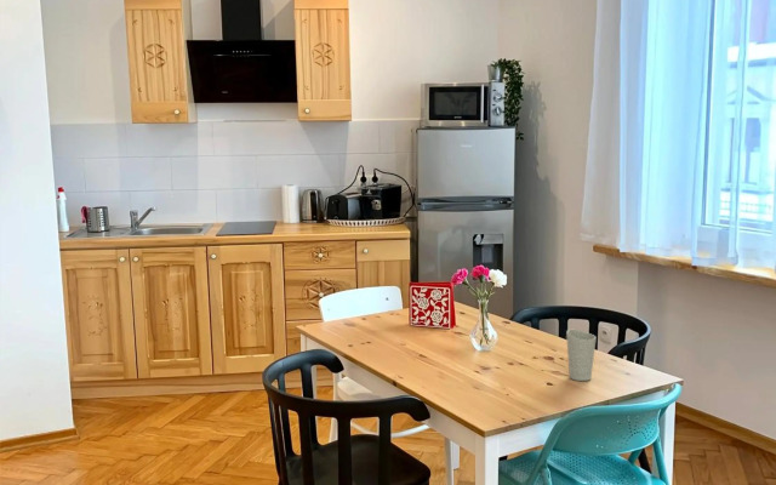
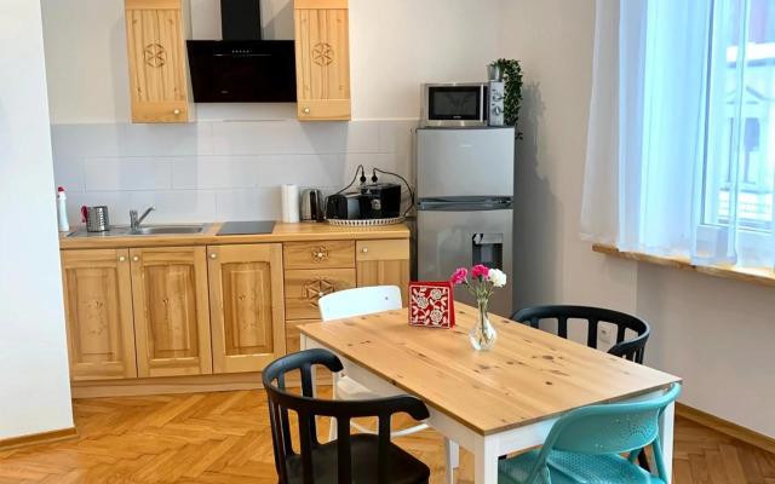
- cup (580, 354)
